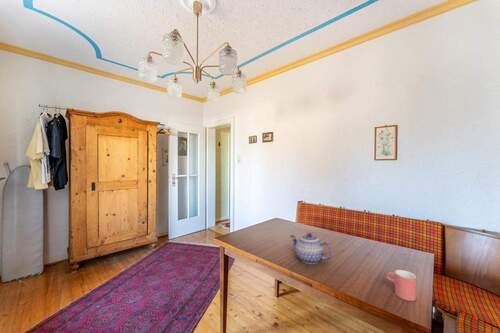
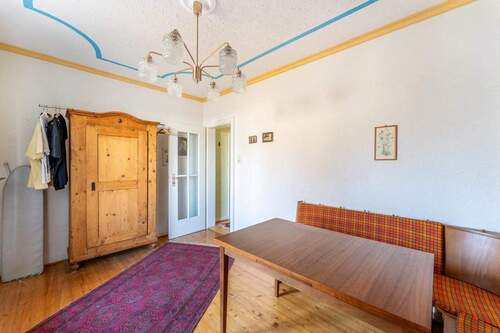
- cup (400, 283)
- teapot (309, 246)
